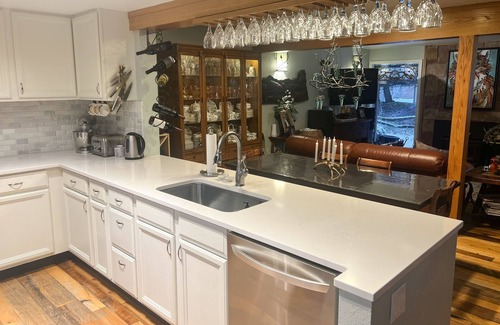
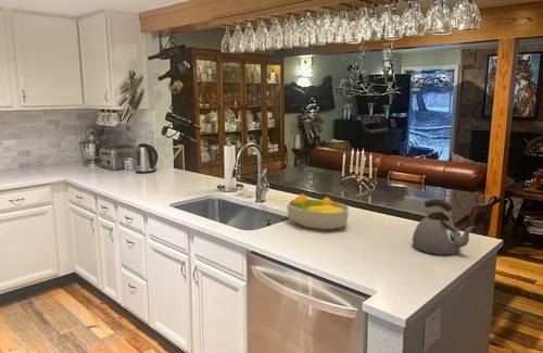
+ fruit bowl (317, 210)
+ kettle (444, 225)
